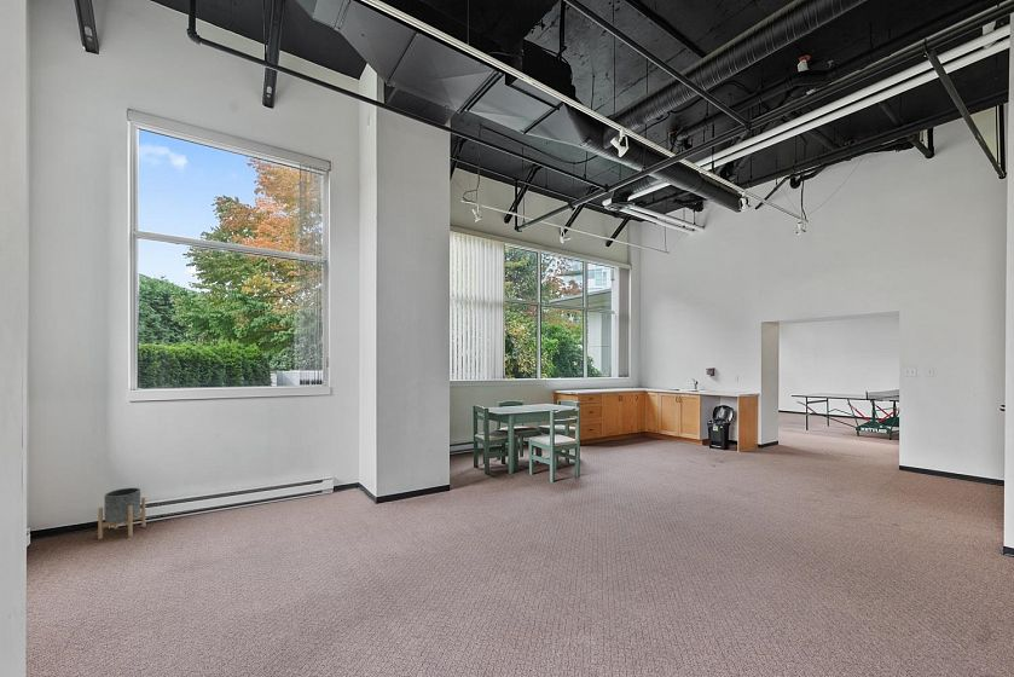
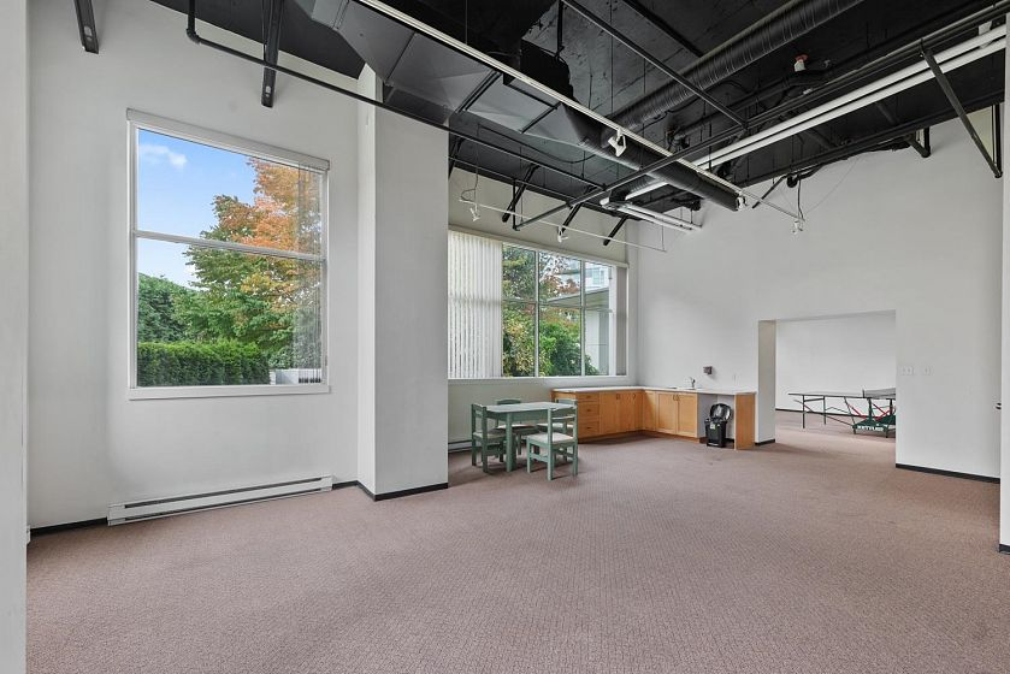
- planter (122, 511)
